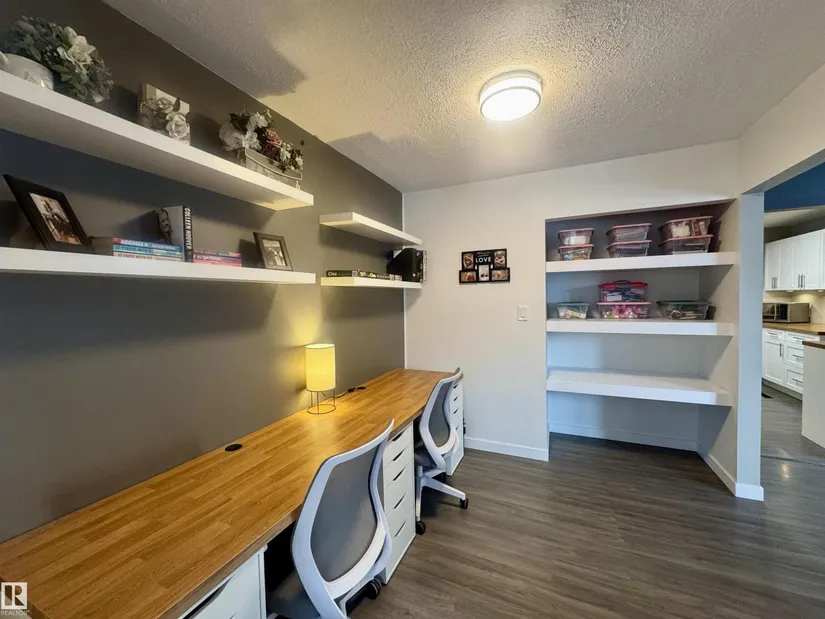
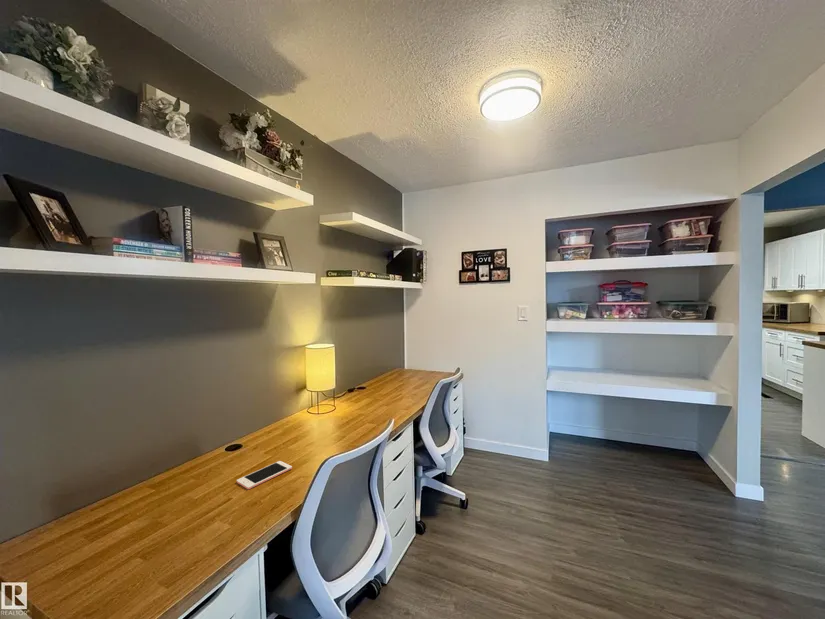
+ cell phone (265, 474)
